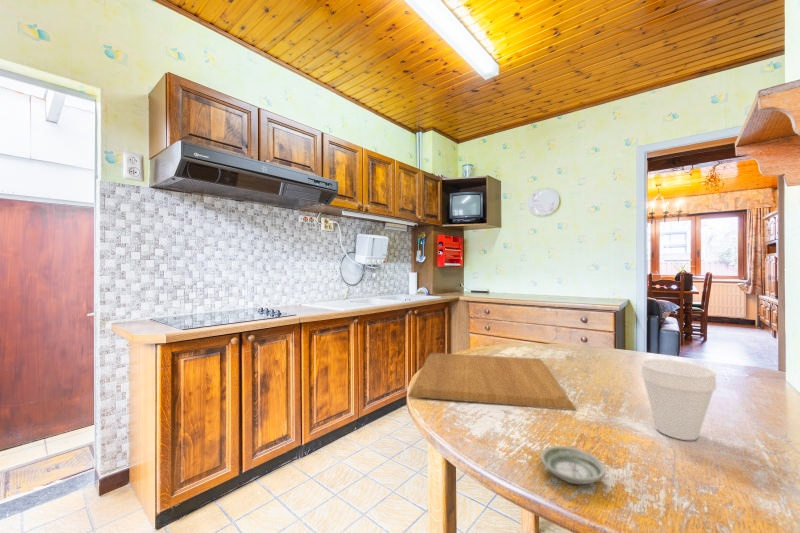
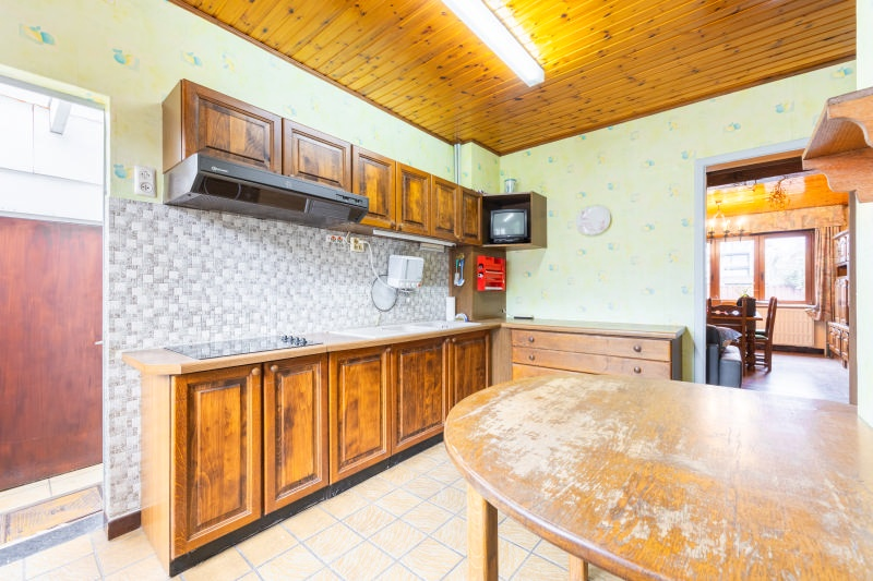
- saucer (571, 467)
- chopping board (485, 374)
- cup (676, 399)
